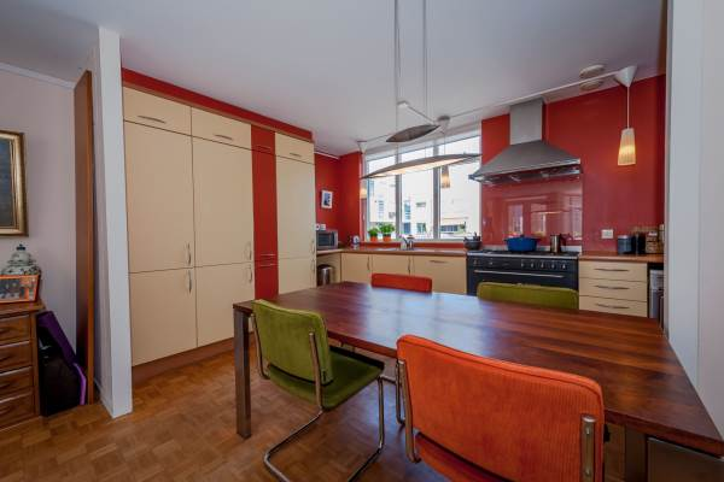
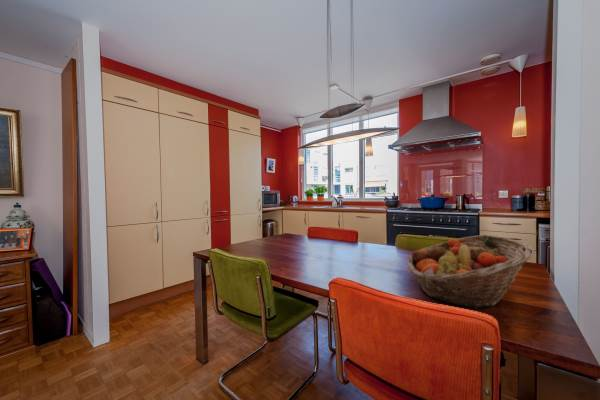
+ fruit basket (461, 264)
